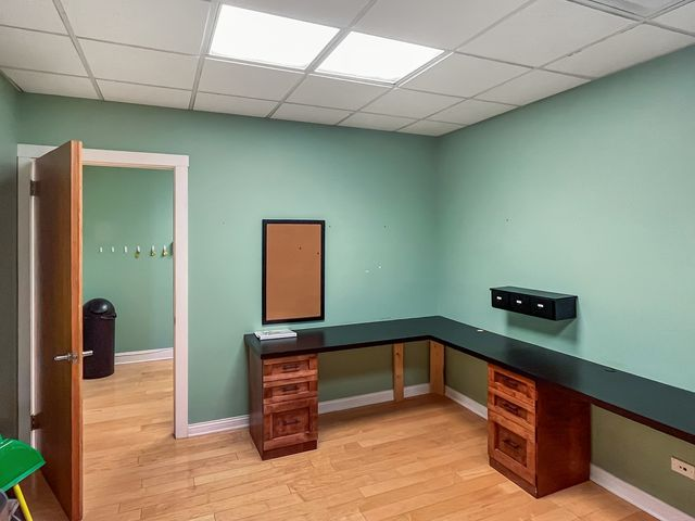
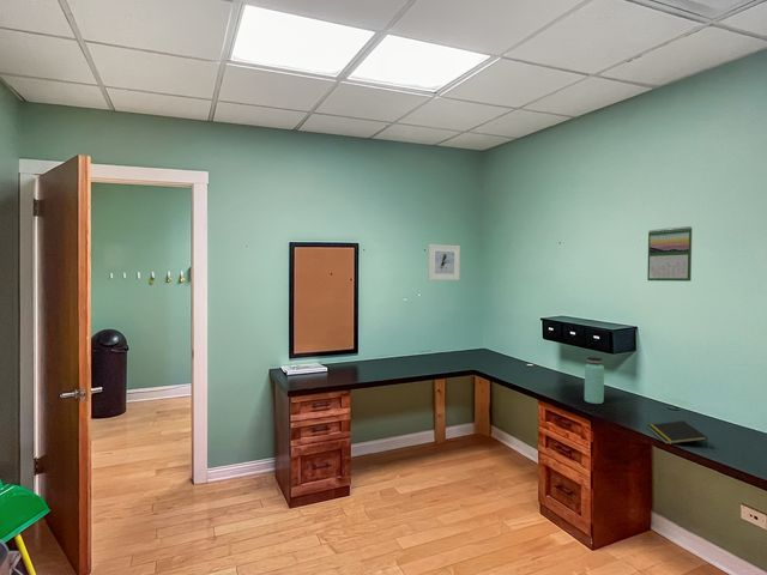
+ calendar (669, 254)
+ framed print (443, 262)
+ notepad (675, 431)
+ bottle (593, 380)
